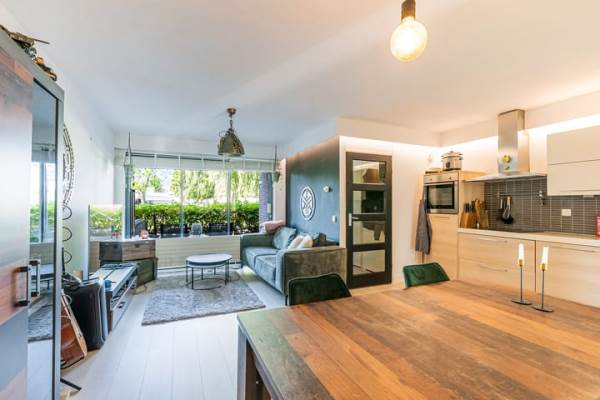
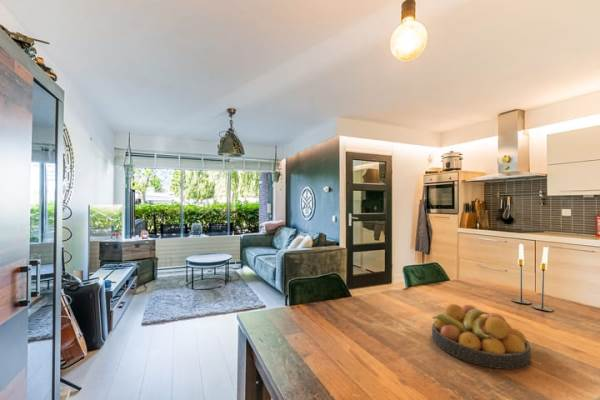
+ fruit bowl (477, 327)
